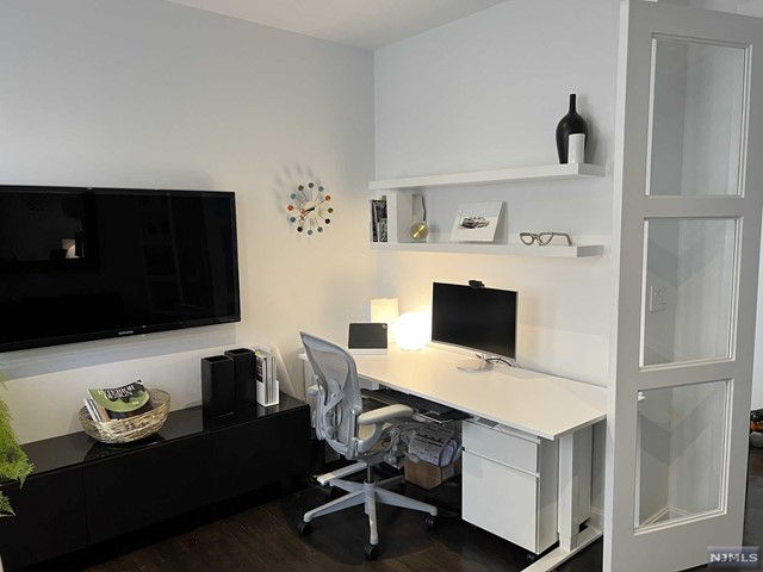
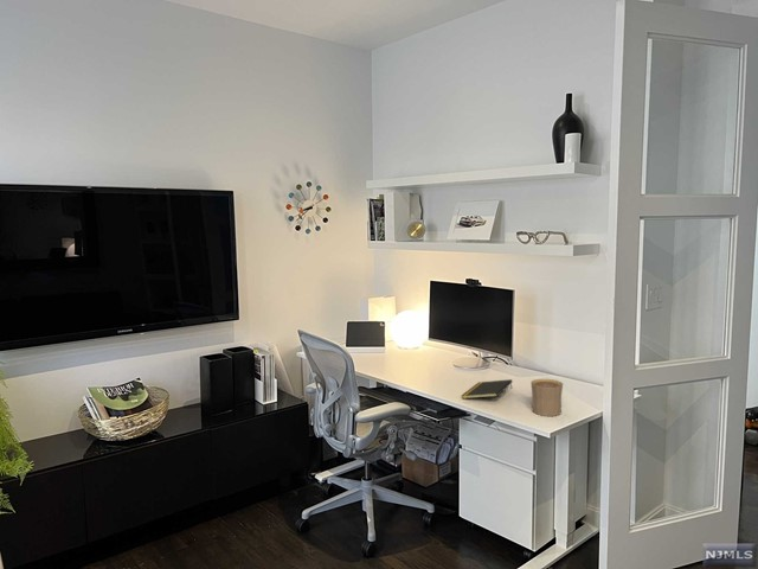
+ cup (546, 397)
+ notepad (487, 389)
